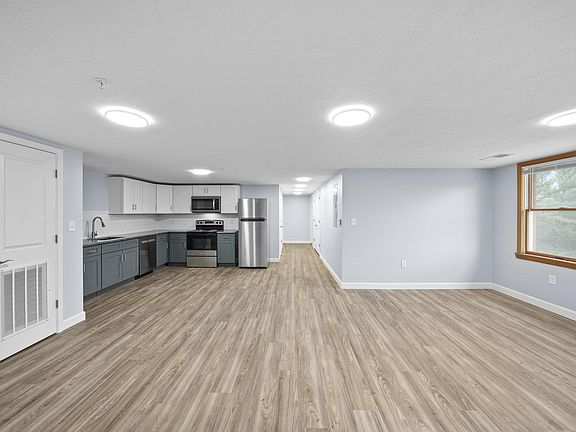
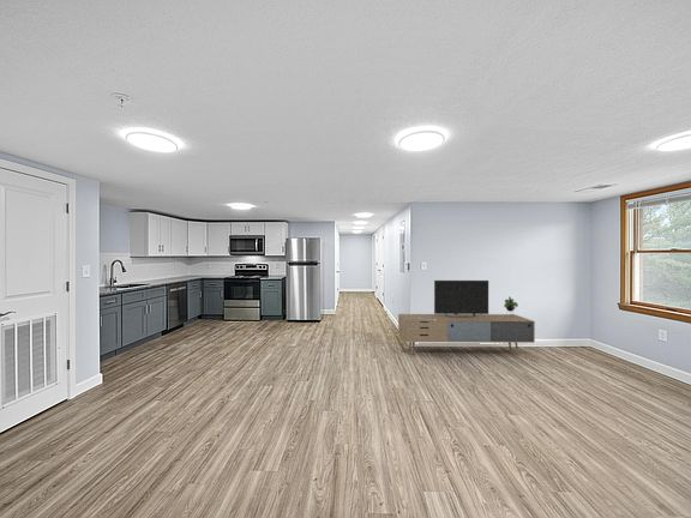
+ media console (462, 315)
